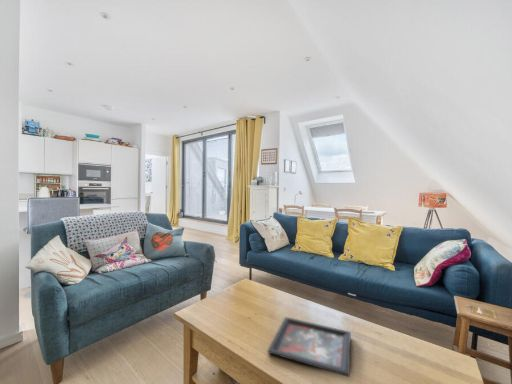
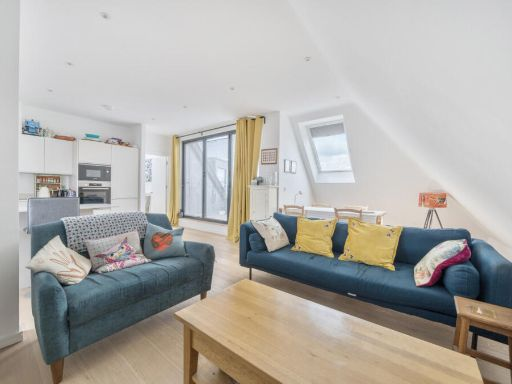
- decorative tray (311, 342)
